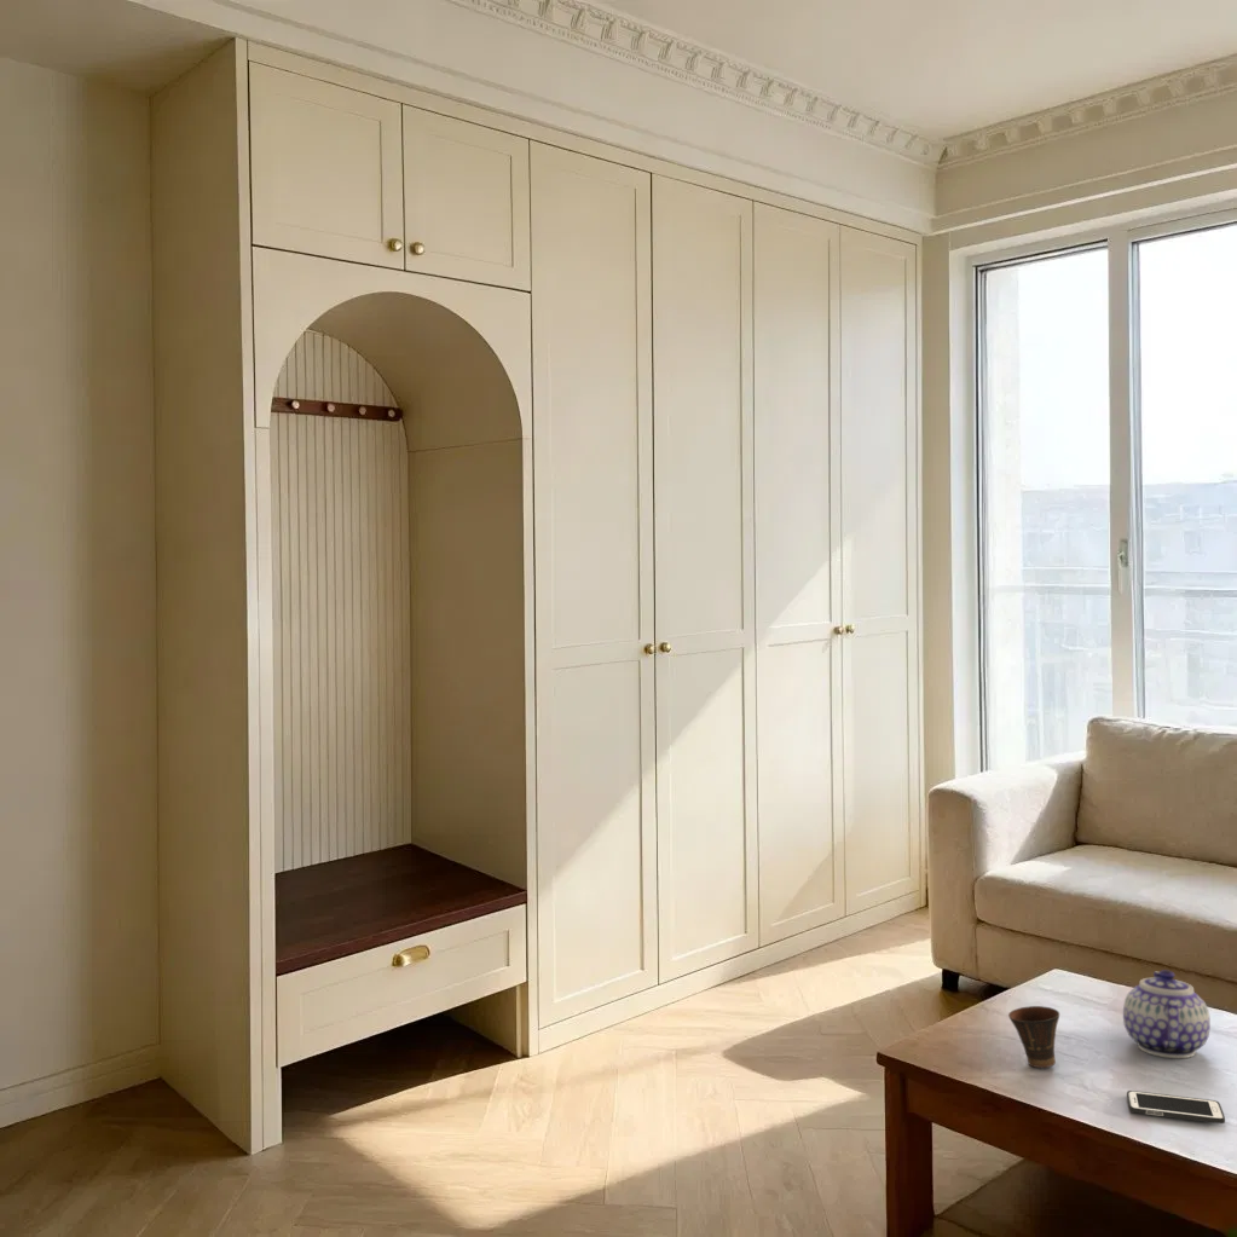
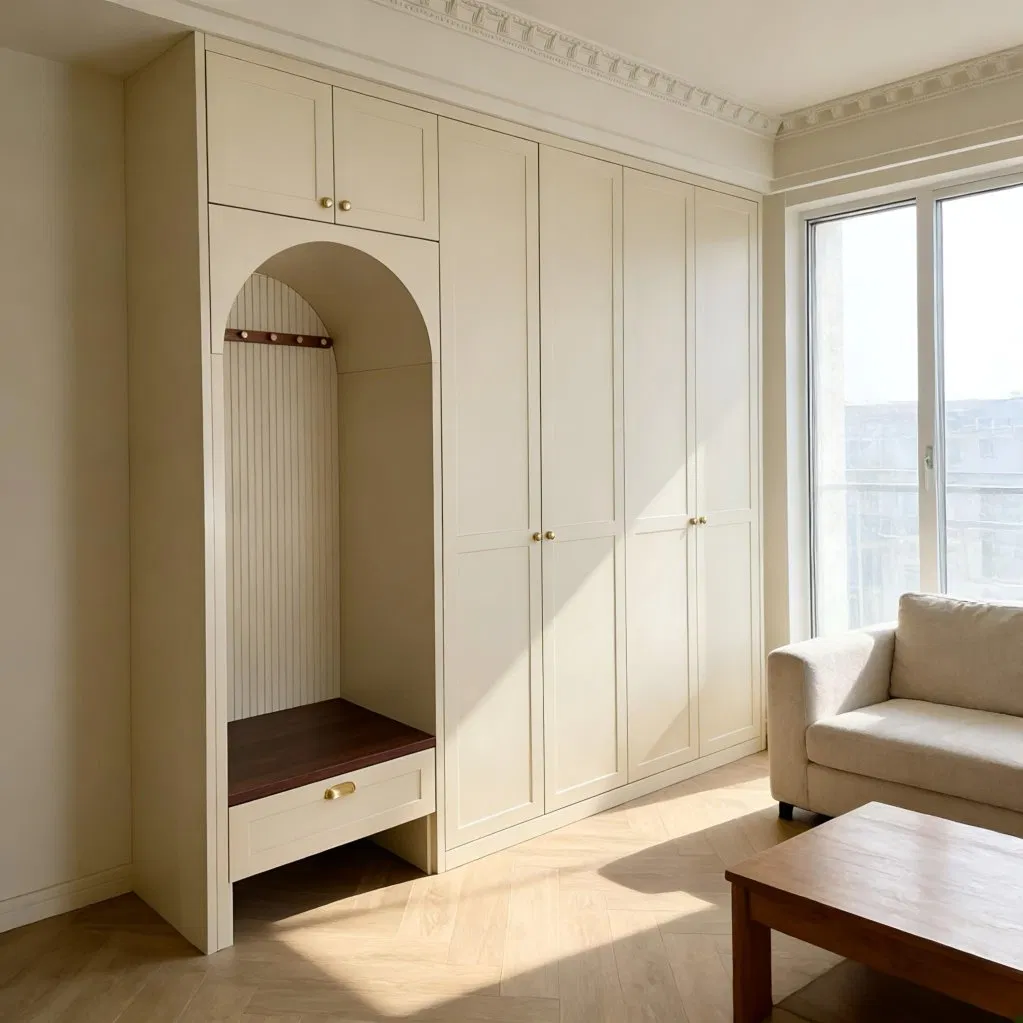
- cup (1034, 1036)
- teapot (1166, 1008)
- cell phone (1174, 1106)
